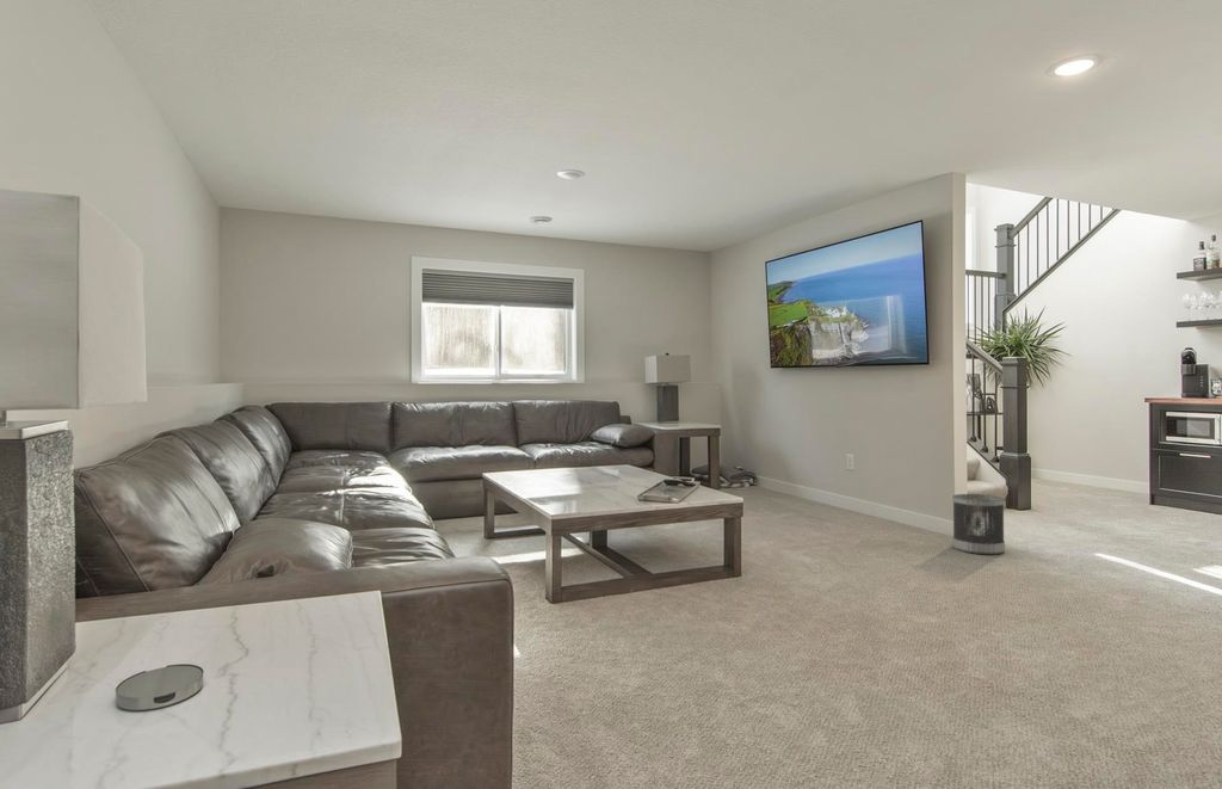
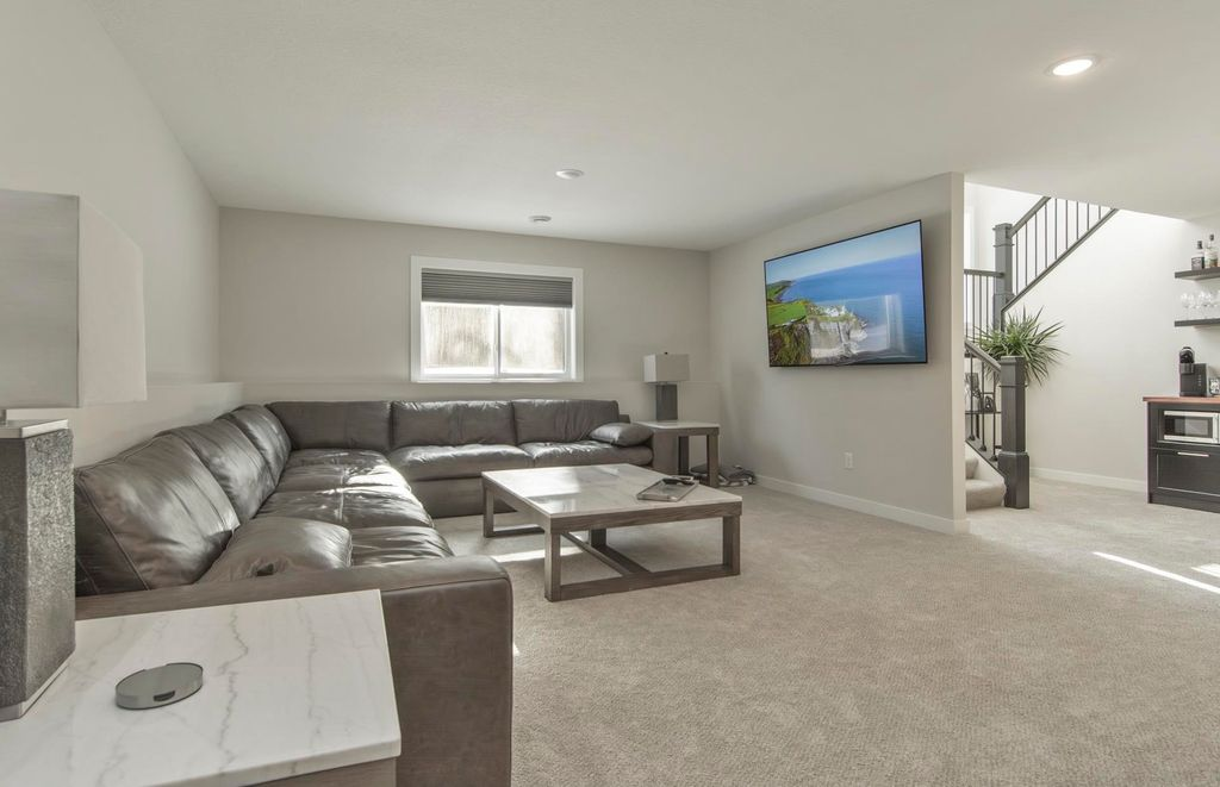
- wastebasket (977, 523)
